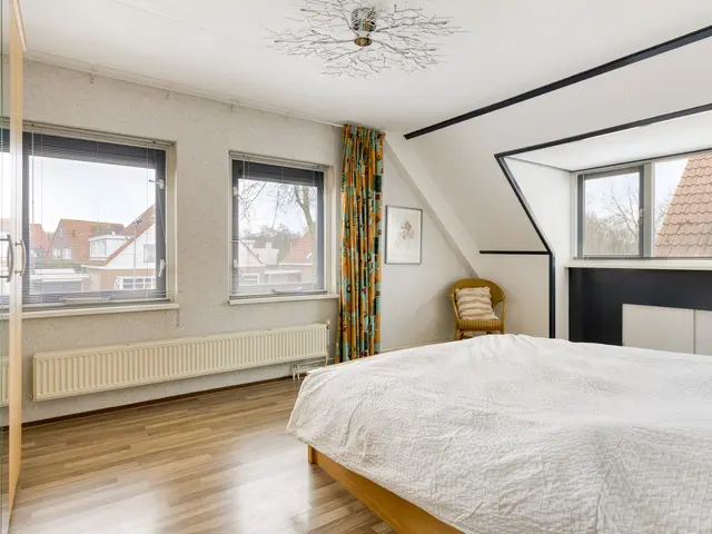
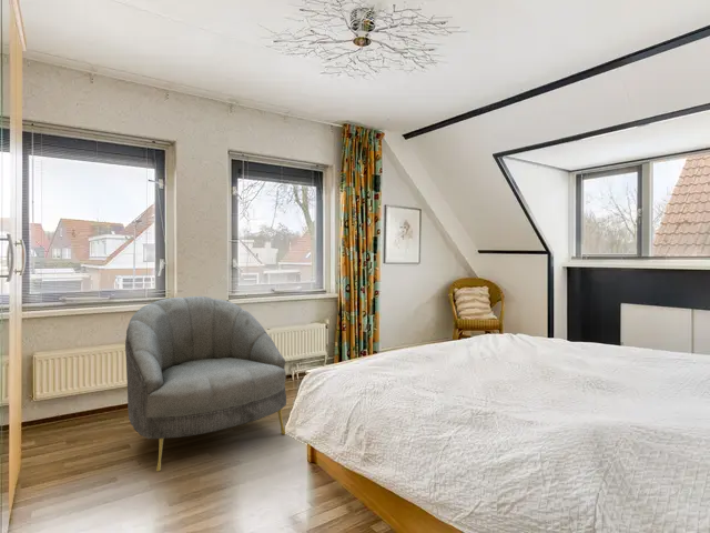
+ armchair (205, 366)
